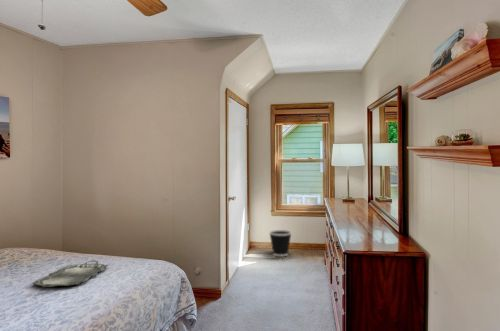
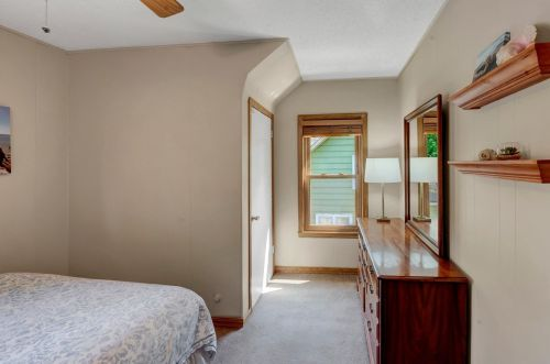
- serving tray (73, 273)
- wastebasket (280, 243)
